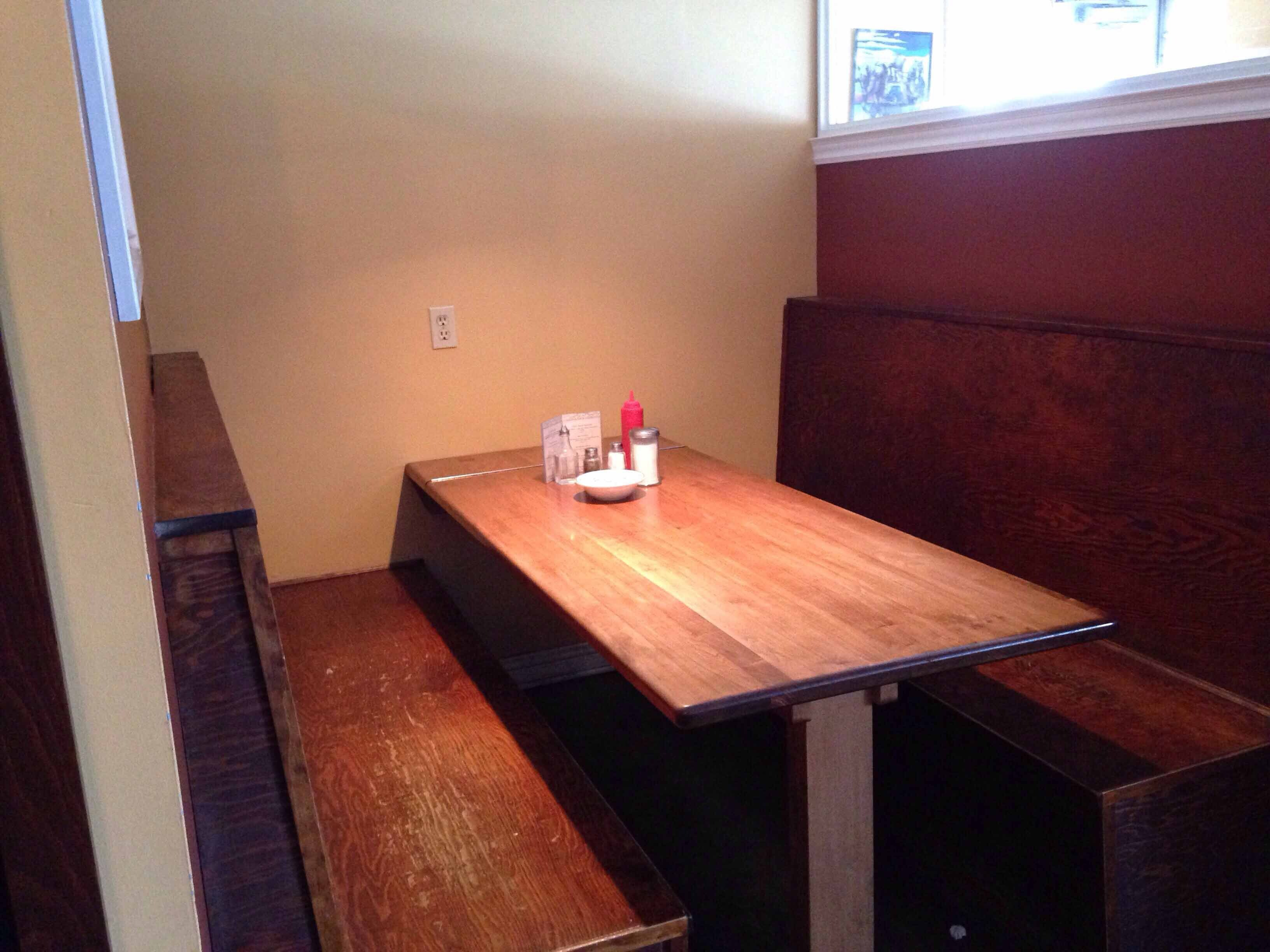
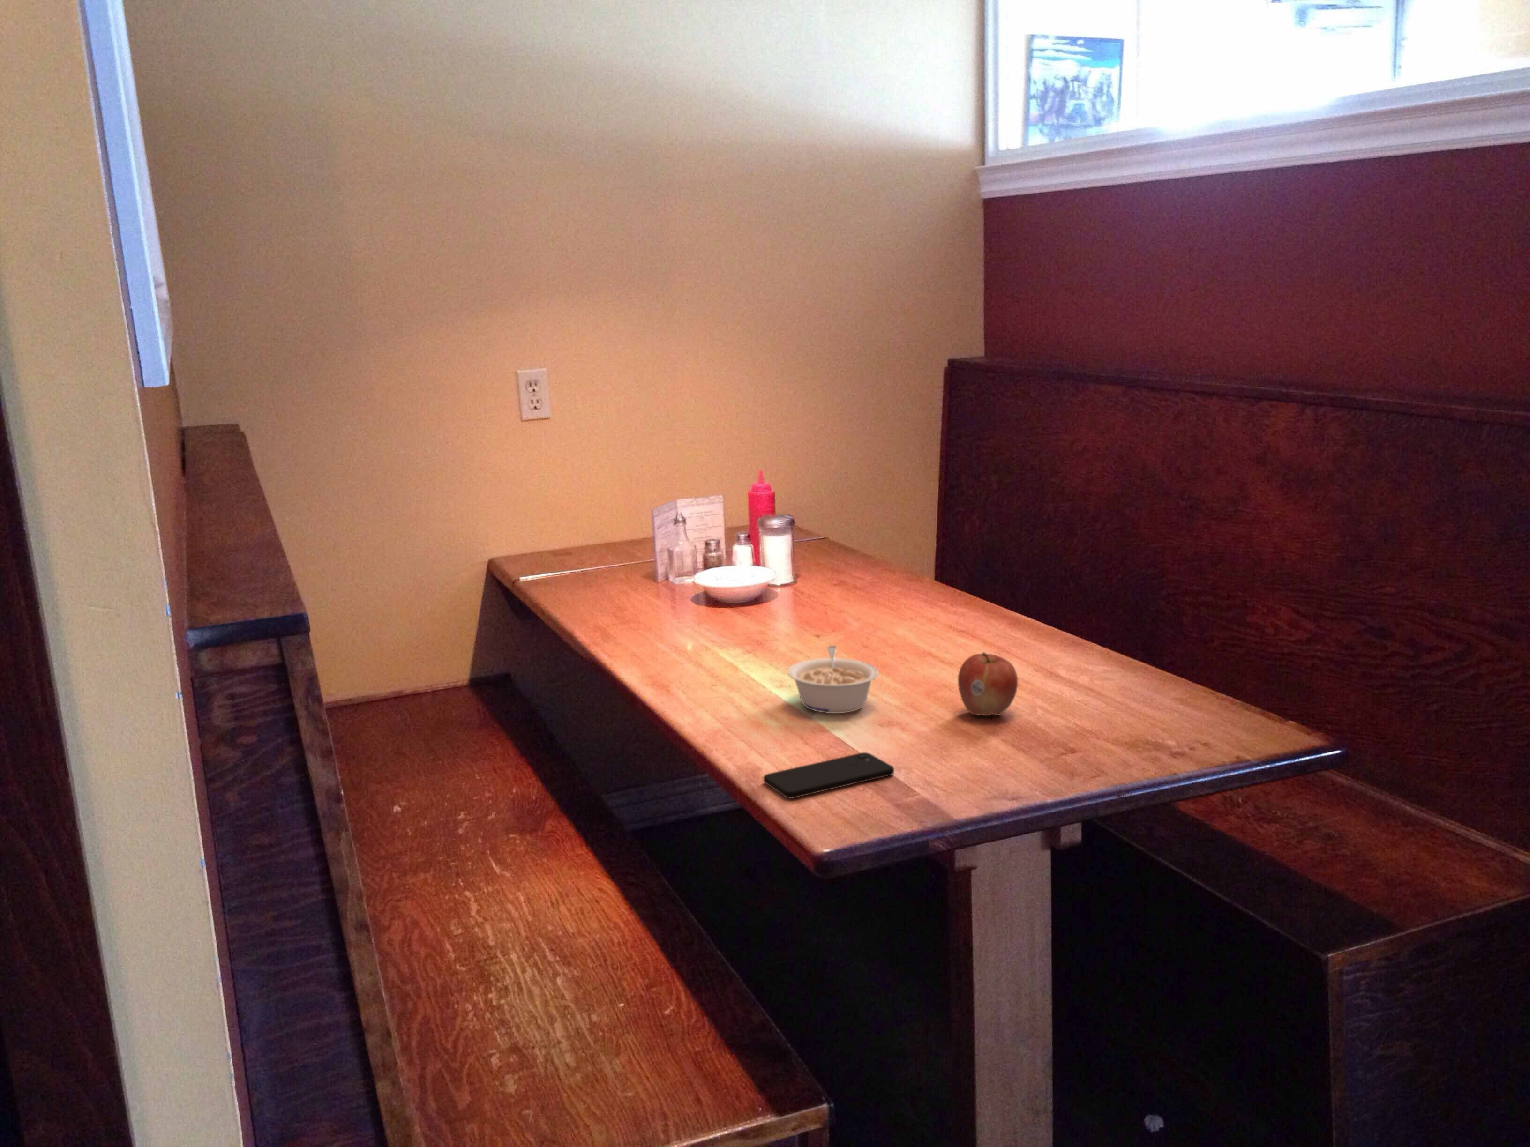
+ fruit (989, 681)
+ legume (830, 683)
+ smartphone (829, 774)
